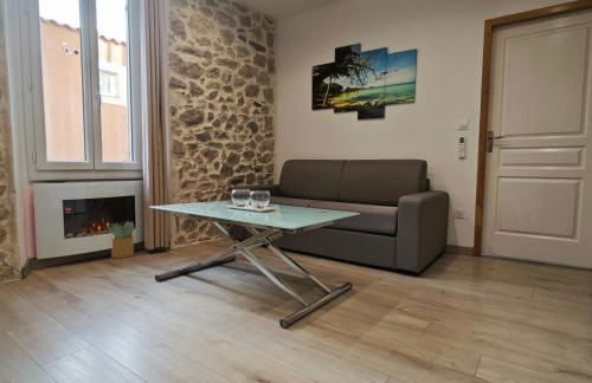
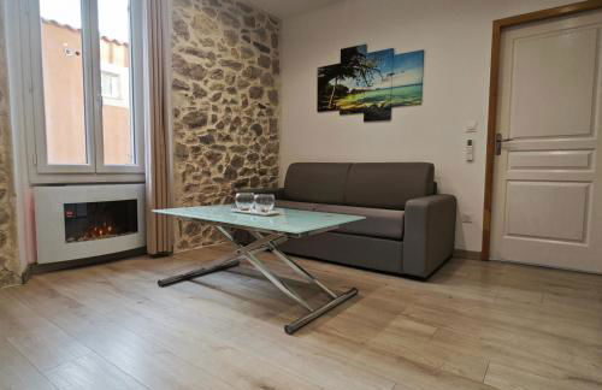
- potted plant (120, 239)
